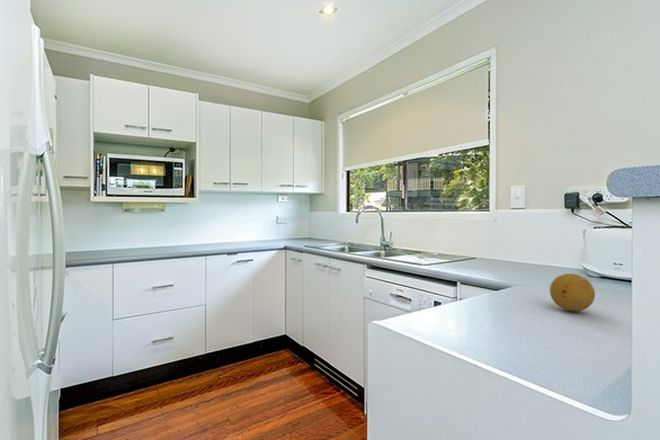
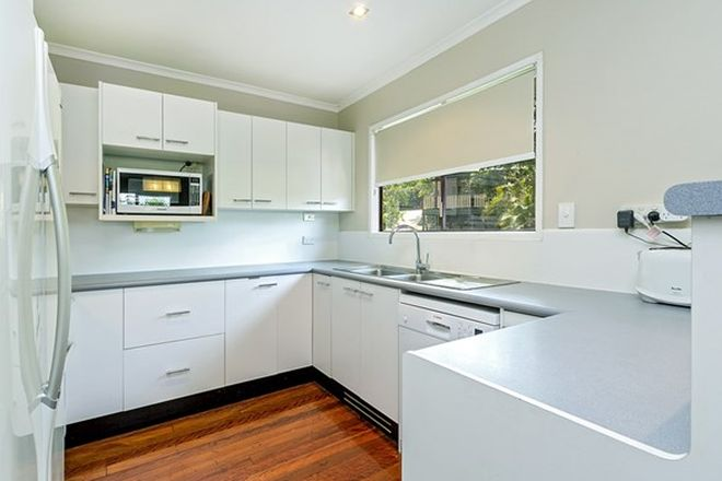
- fruit (571, 292)
